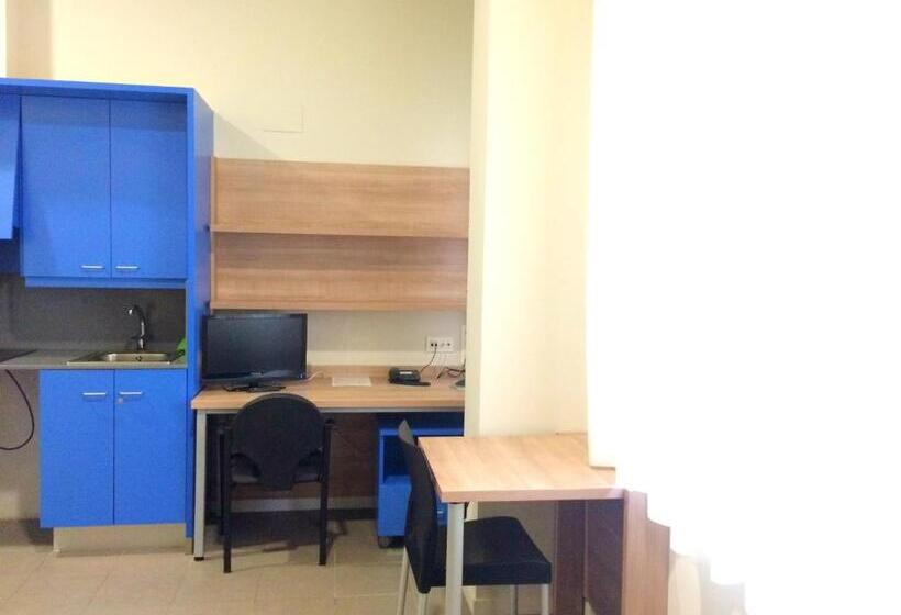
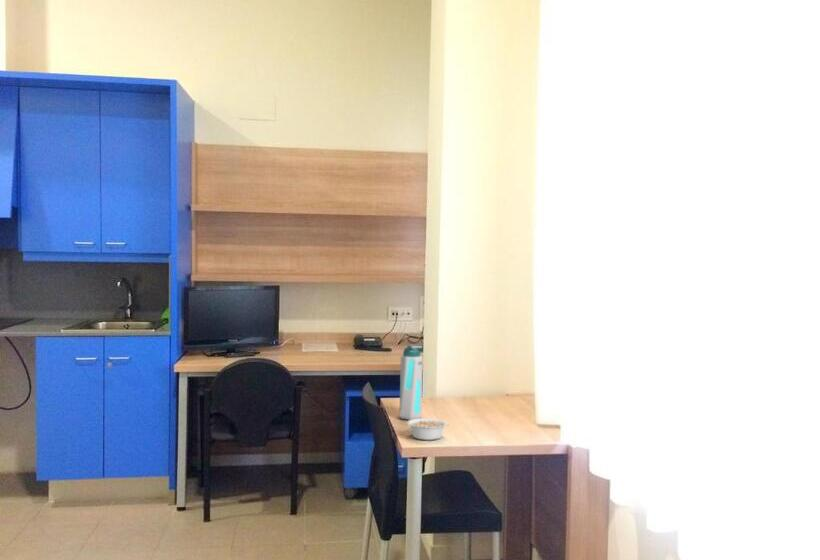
+ water bottle (412, 381)
+ legume (428, 428)
